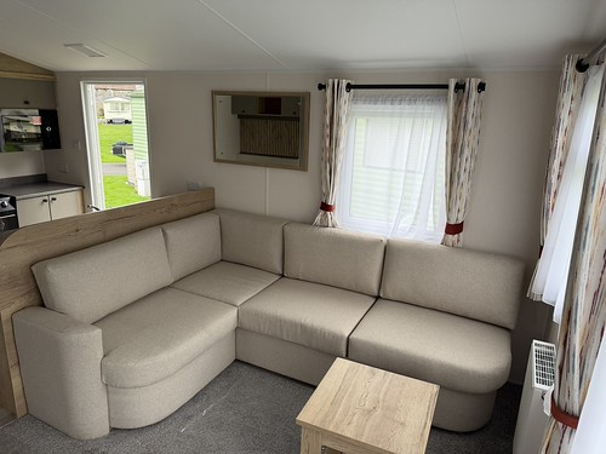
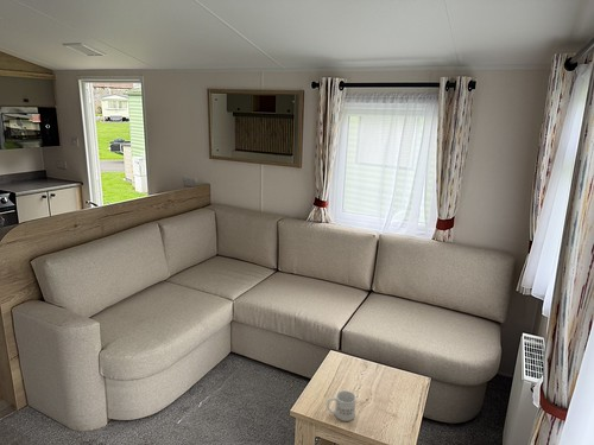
+ mug (340, 405)
